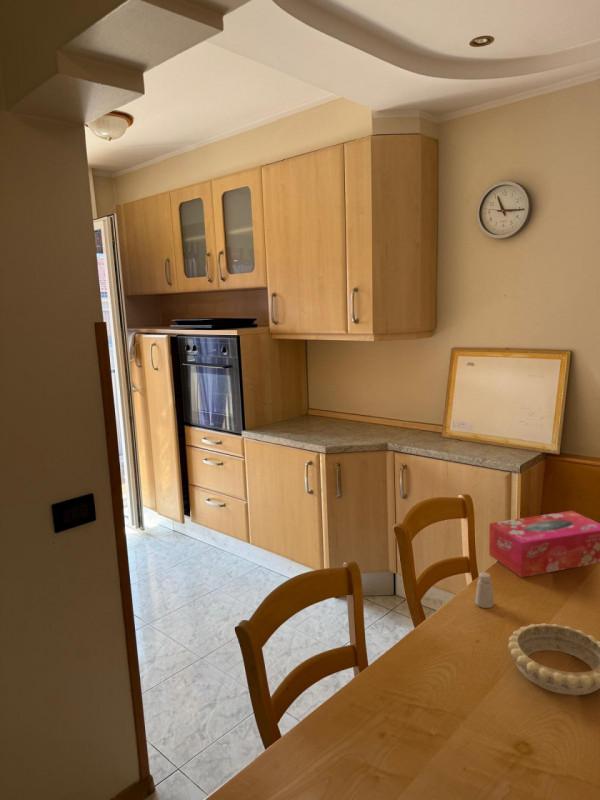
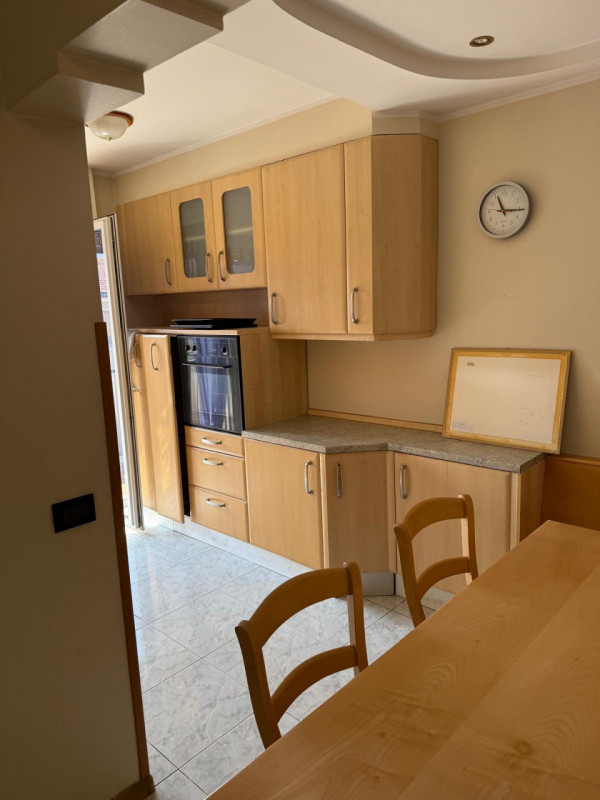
- tissue box (548, 541)
- decorative bowl (559, 651)
- saltshaker (484, 589)
